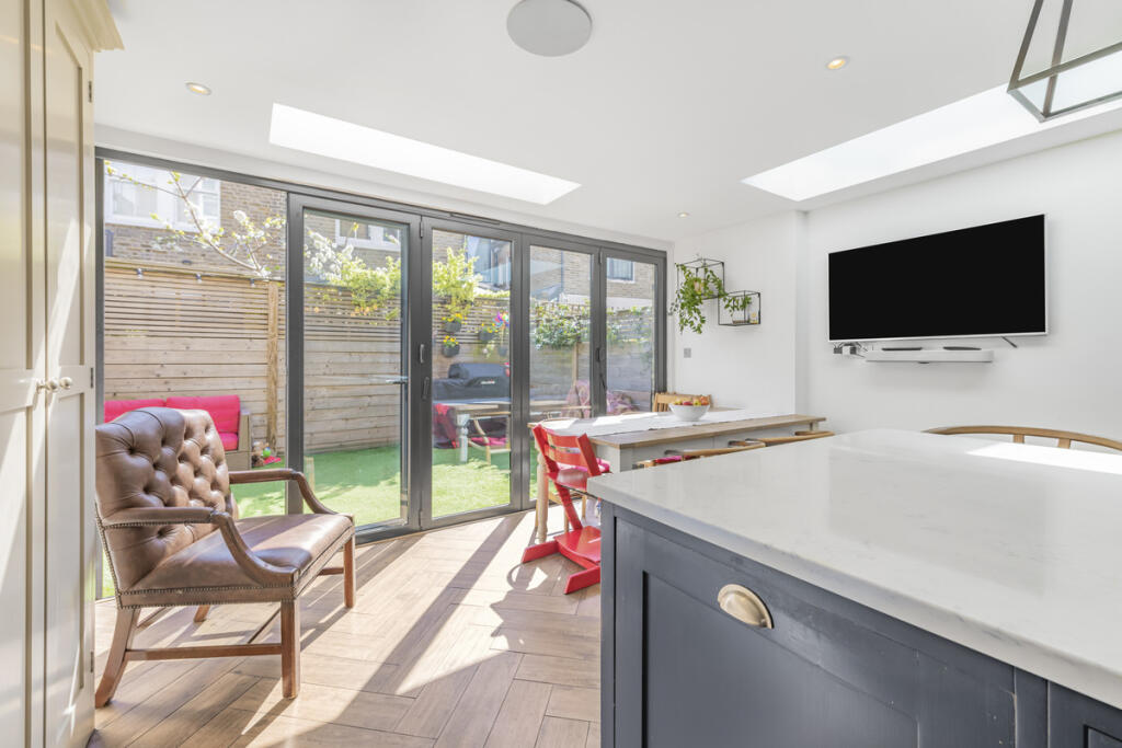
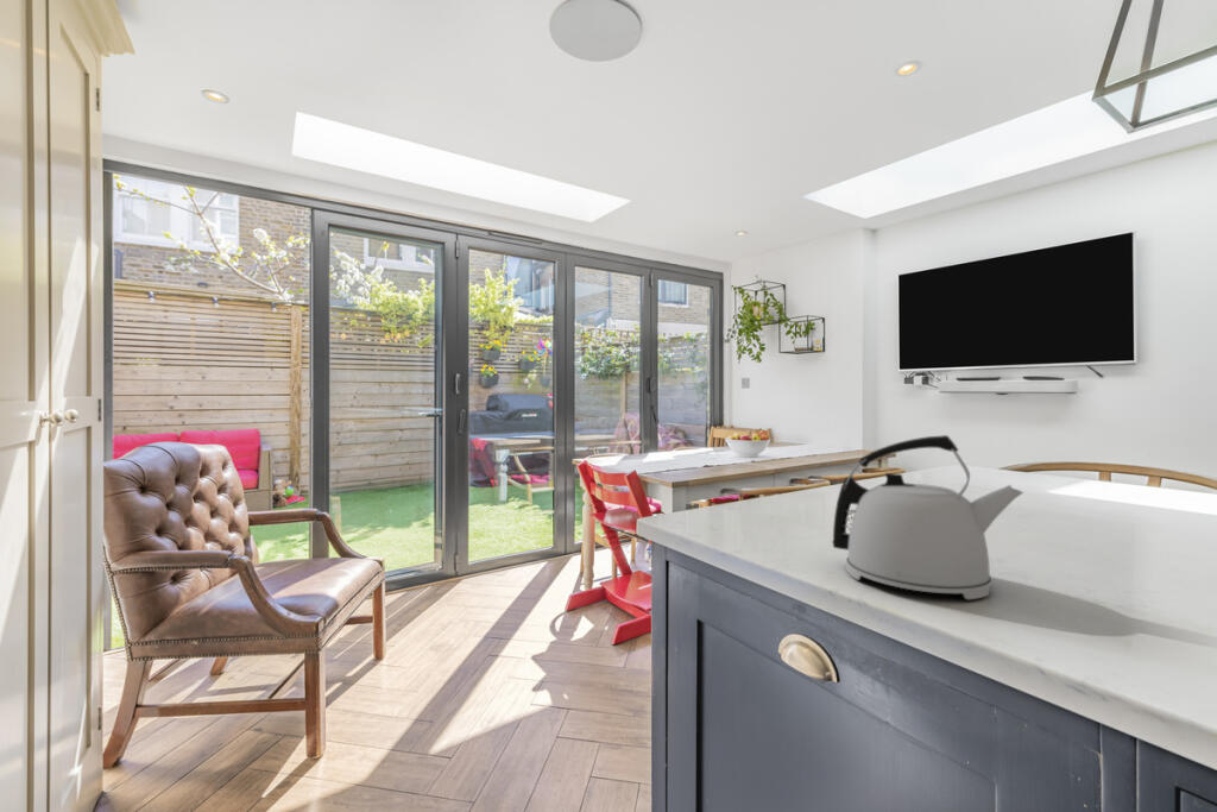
+ kettle (919, 505)
